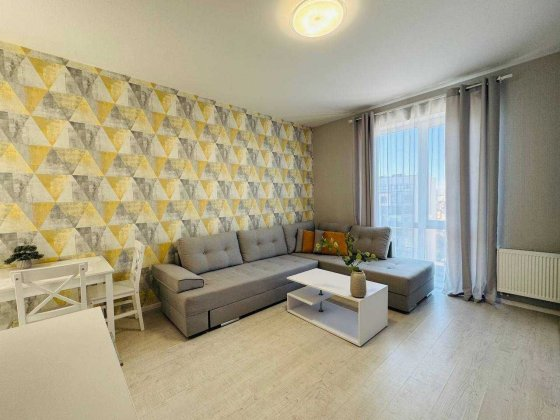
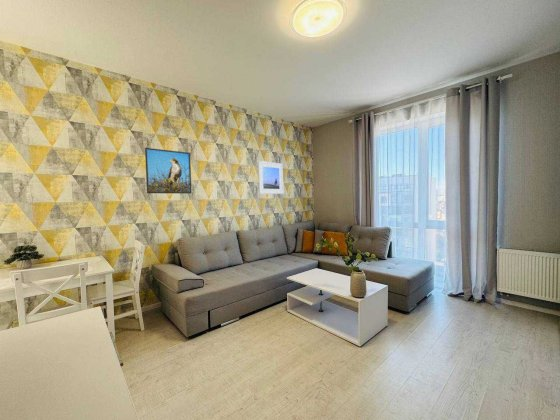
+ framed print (169, 172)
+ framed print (271, 178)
